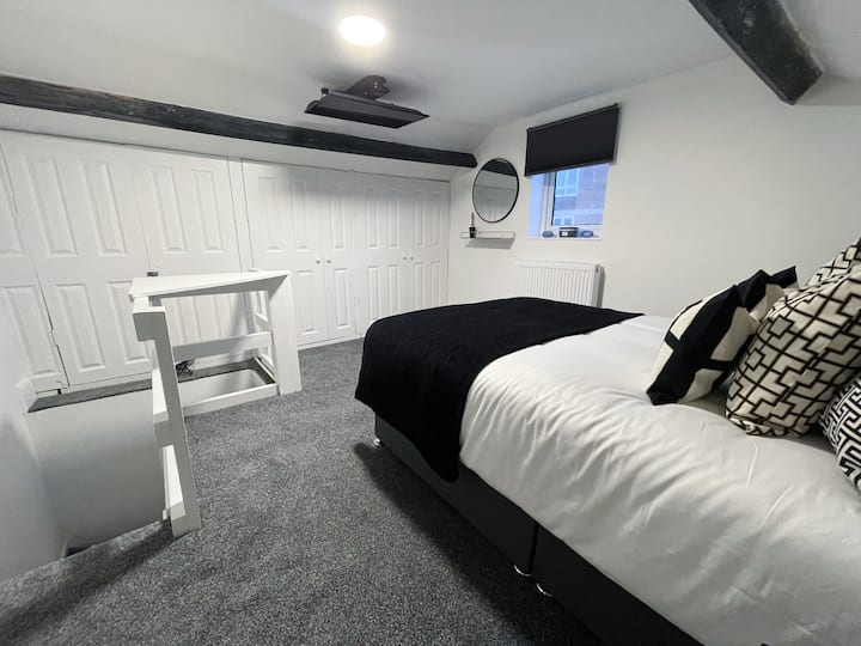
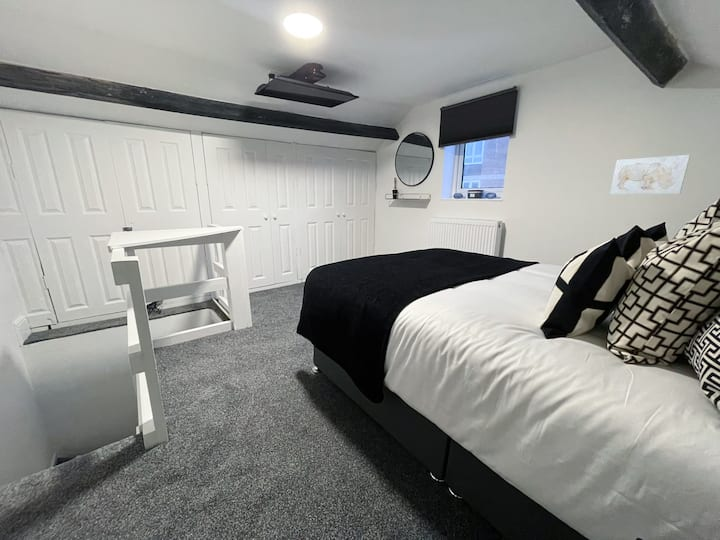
+ wall art (647, 176)
